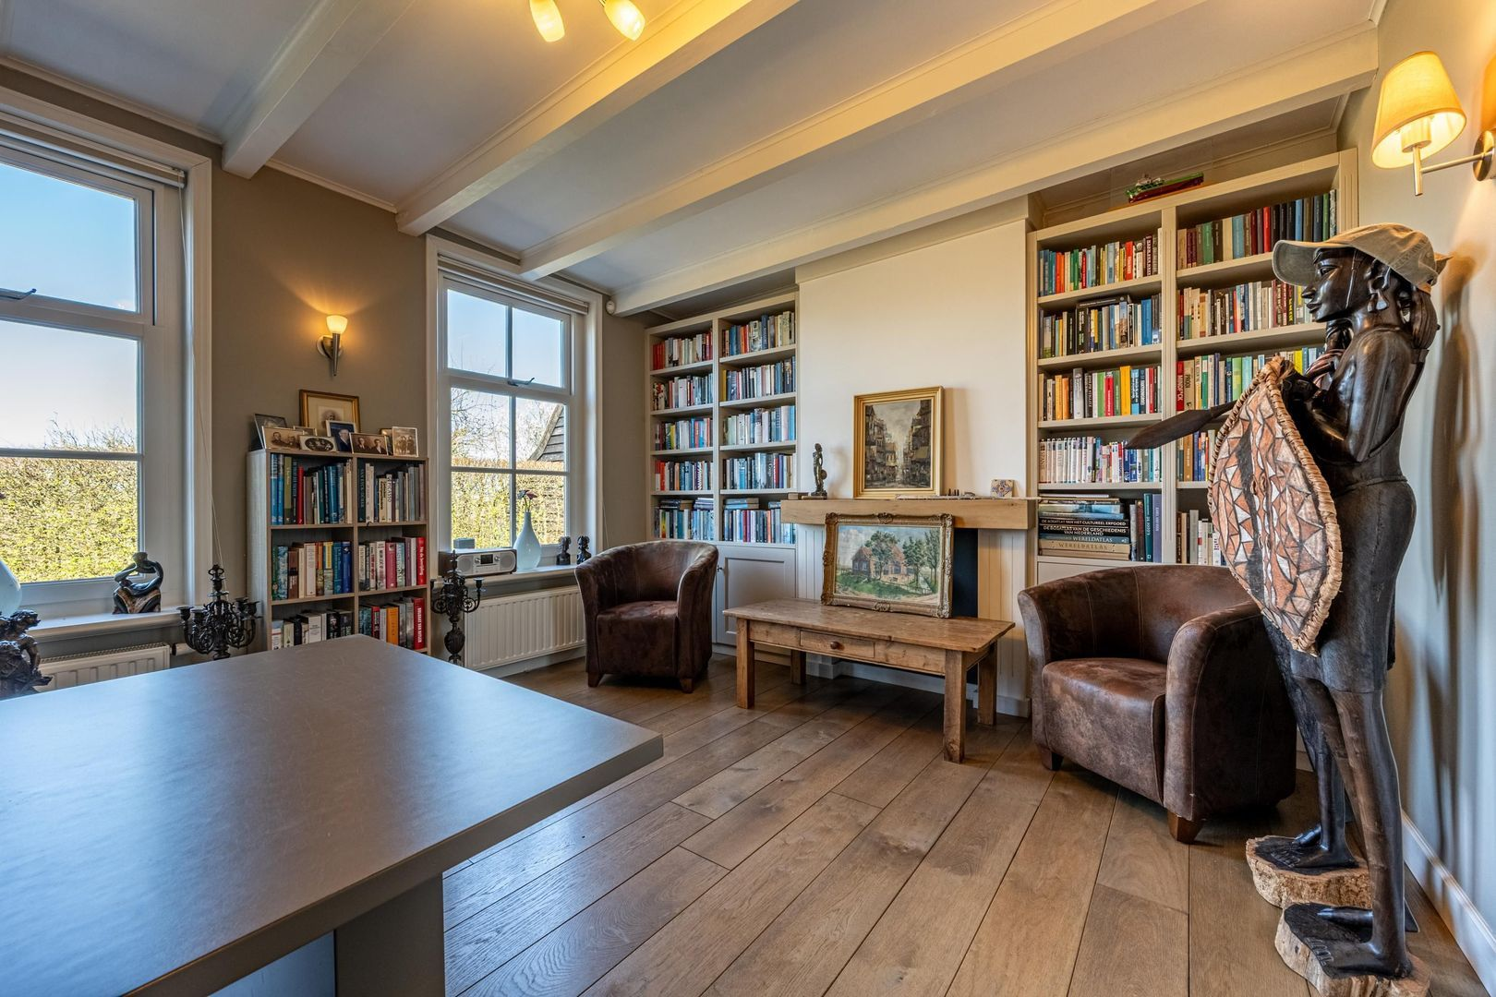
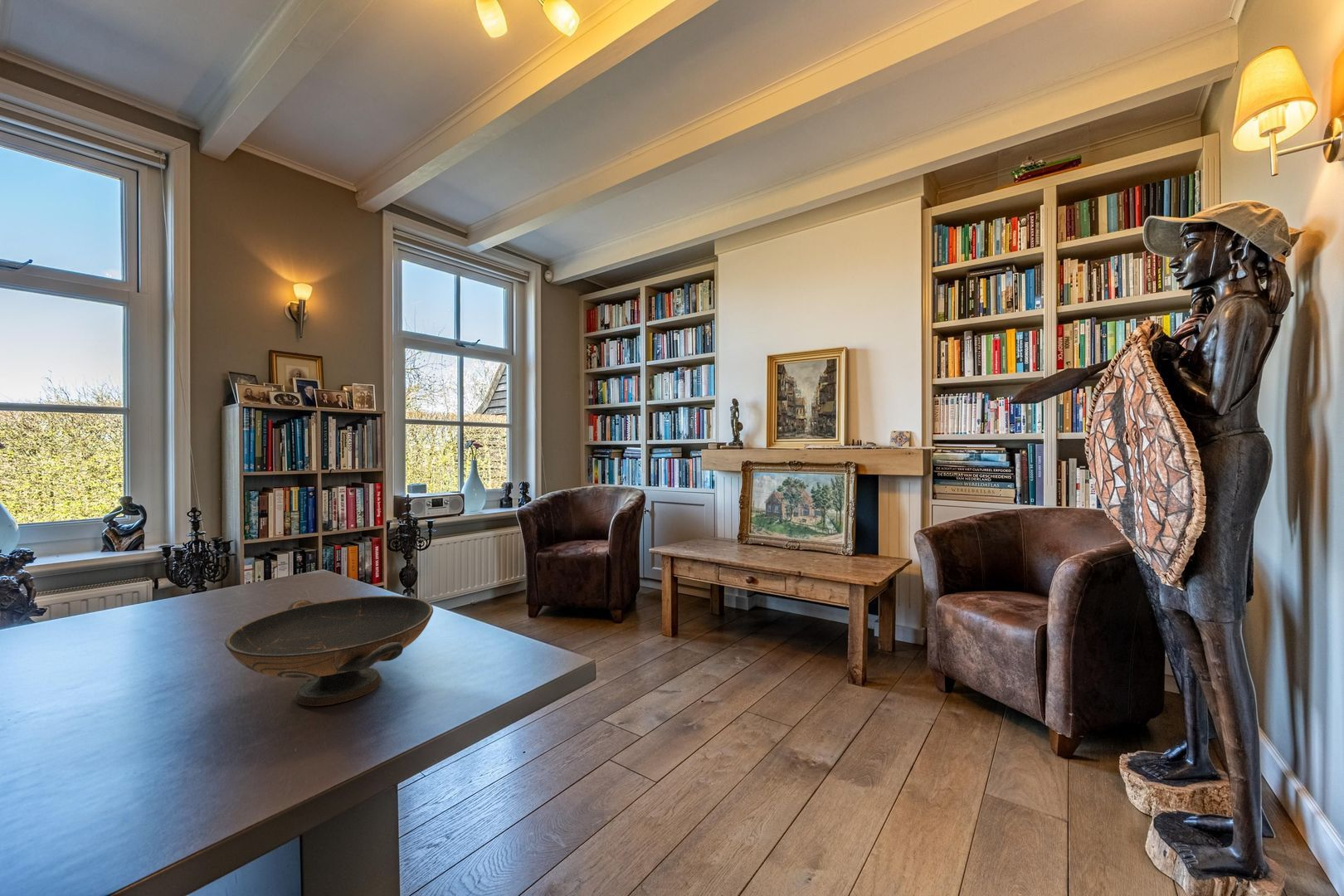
+ decorative bowl (338, 654)
